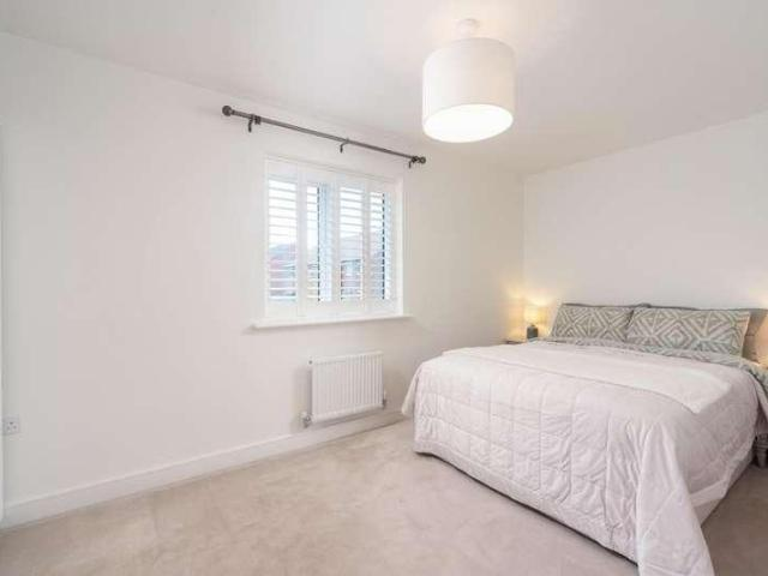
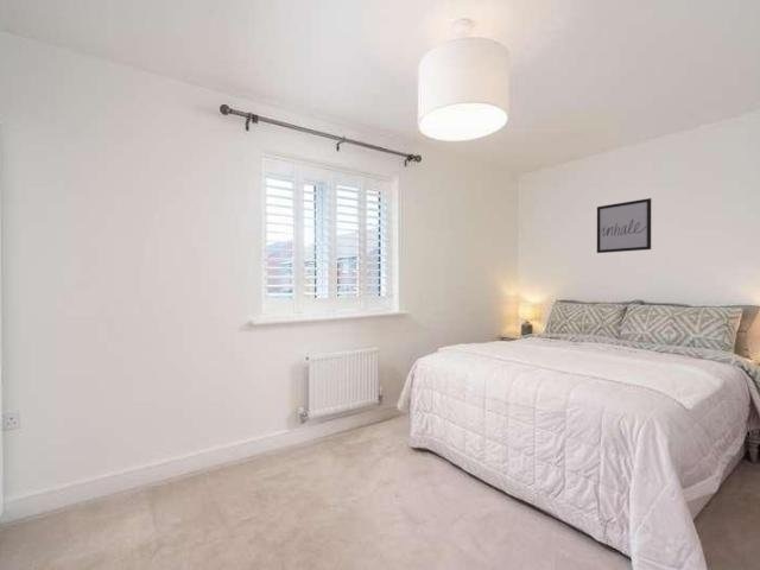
+ wall art (622, 227)
